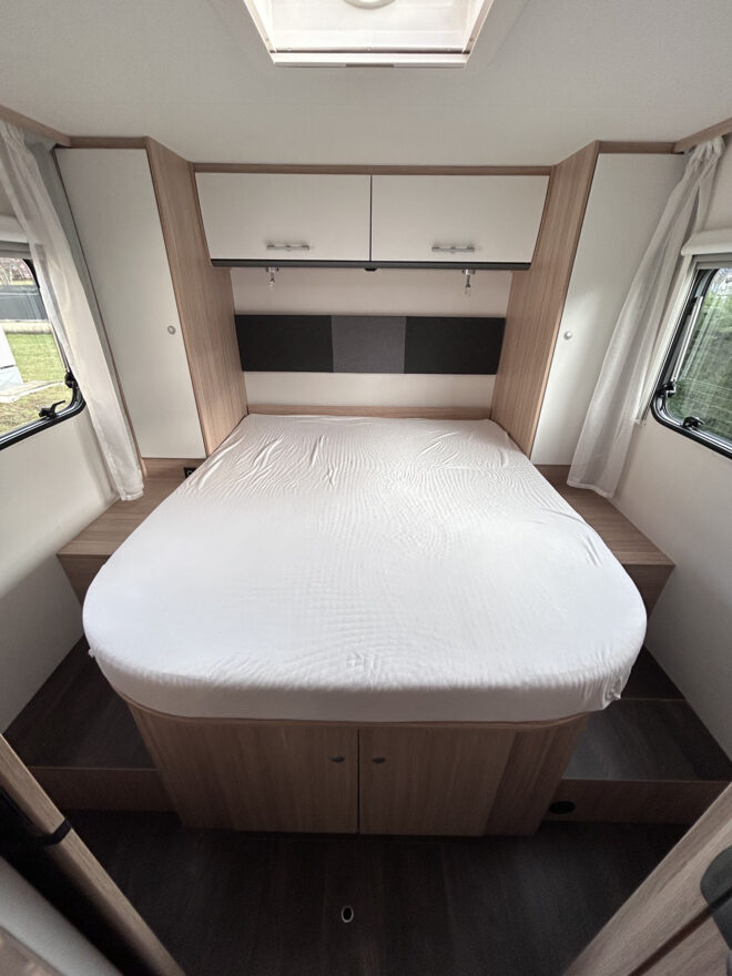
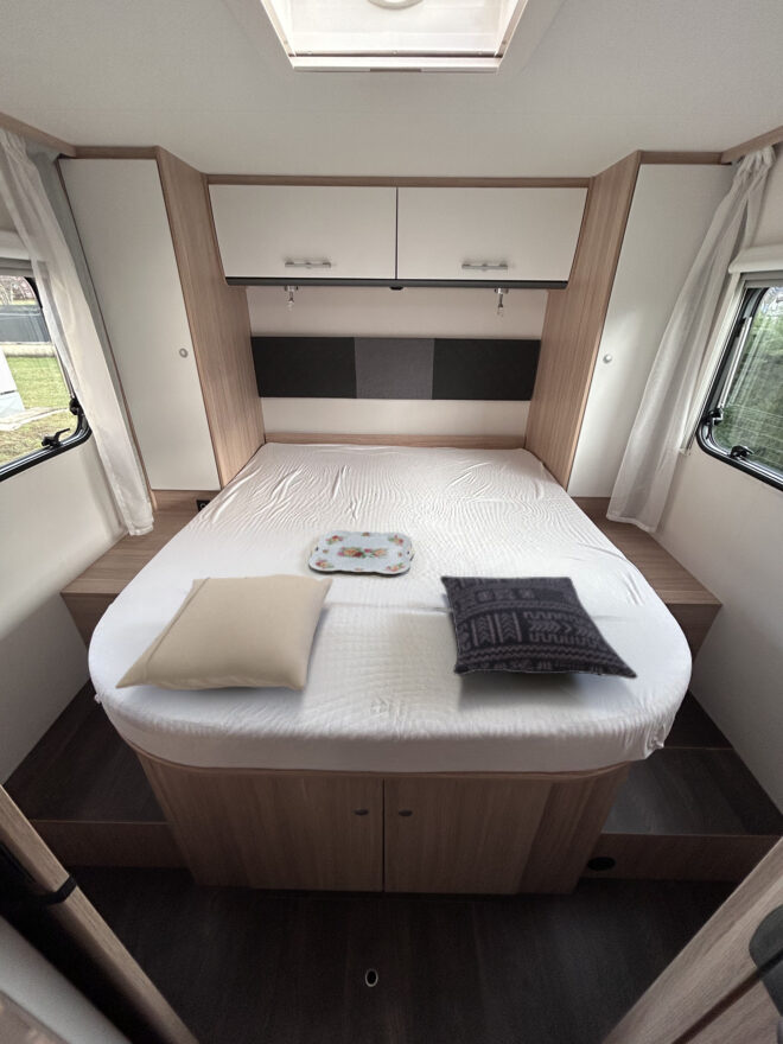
+ pillow (241, 625)
+ serving tray (362, 550)
+ pillow (521, 618)
